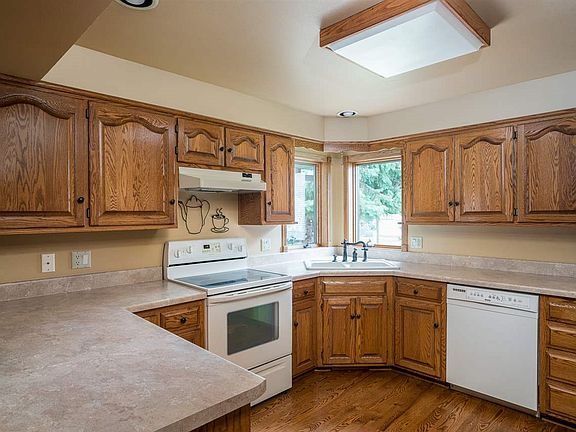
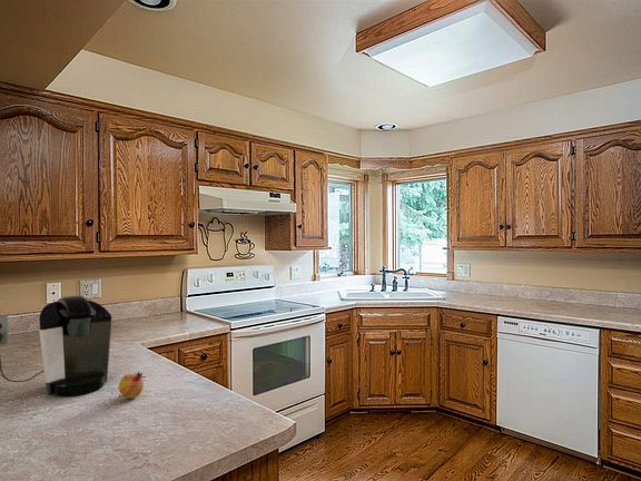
+ fruit (131, 384)
+ coffee maker (55, 343)
